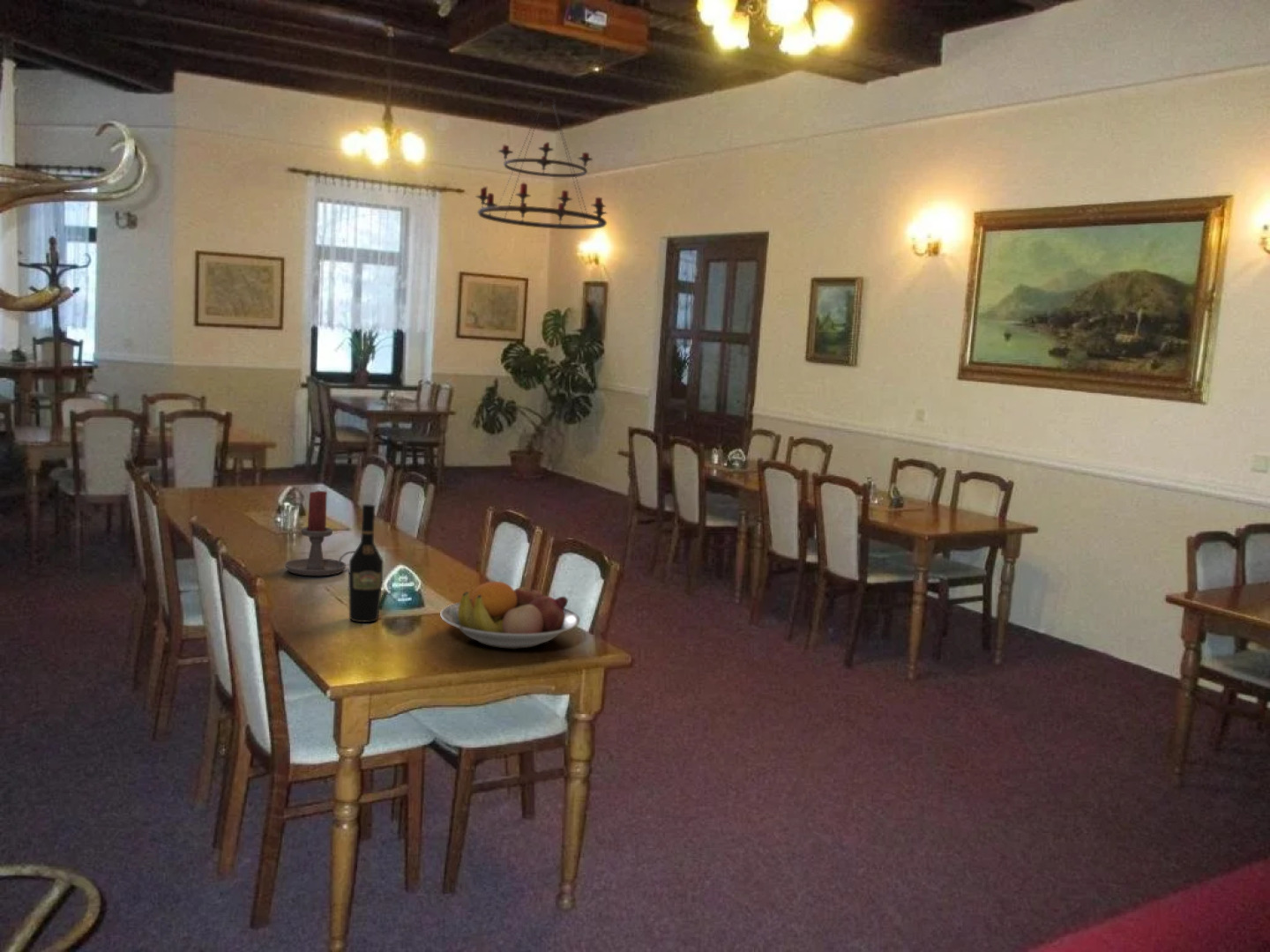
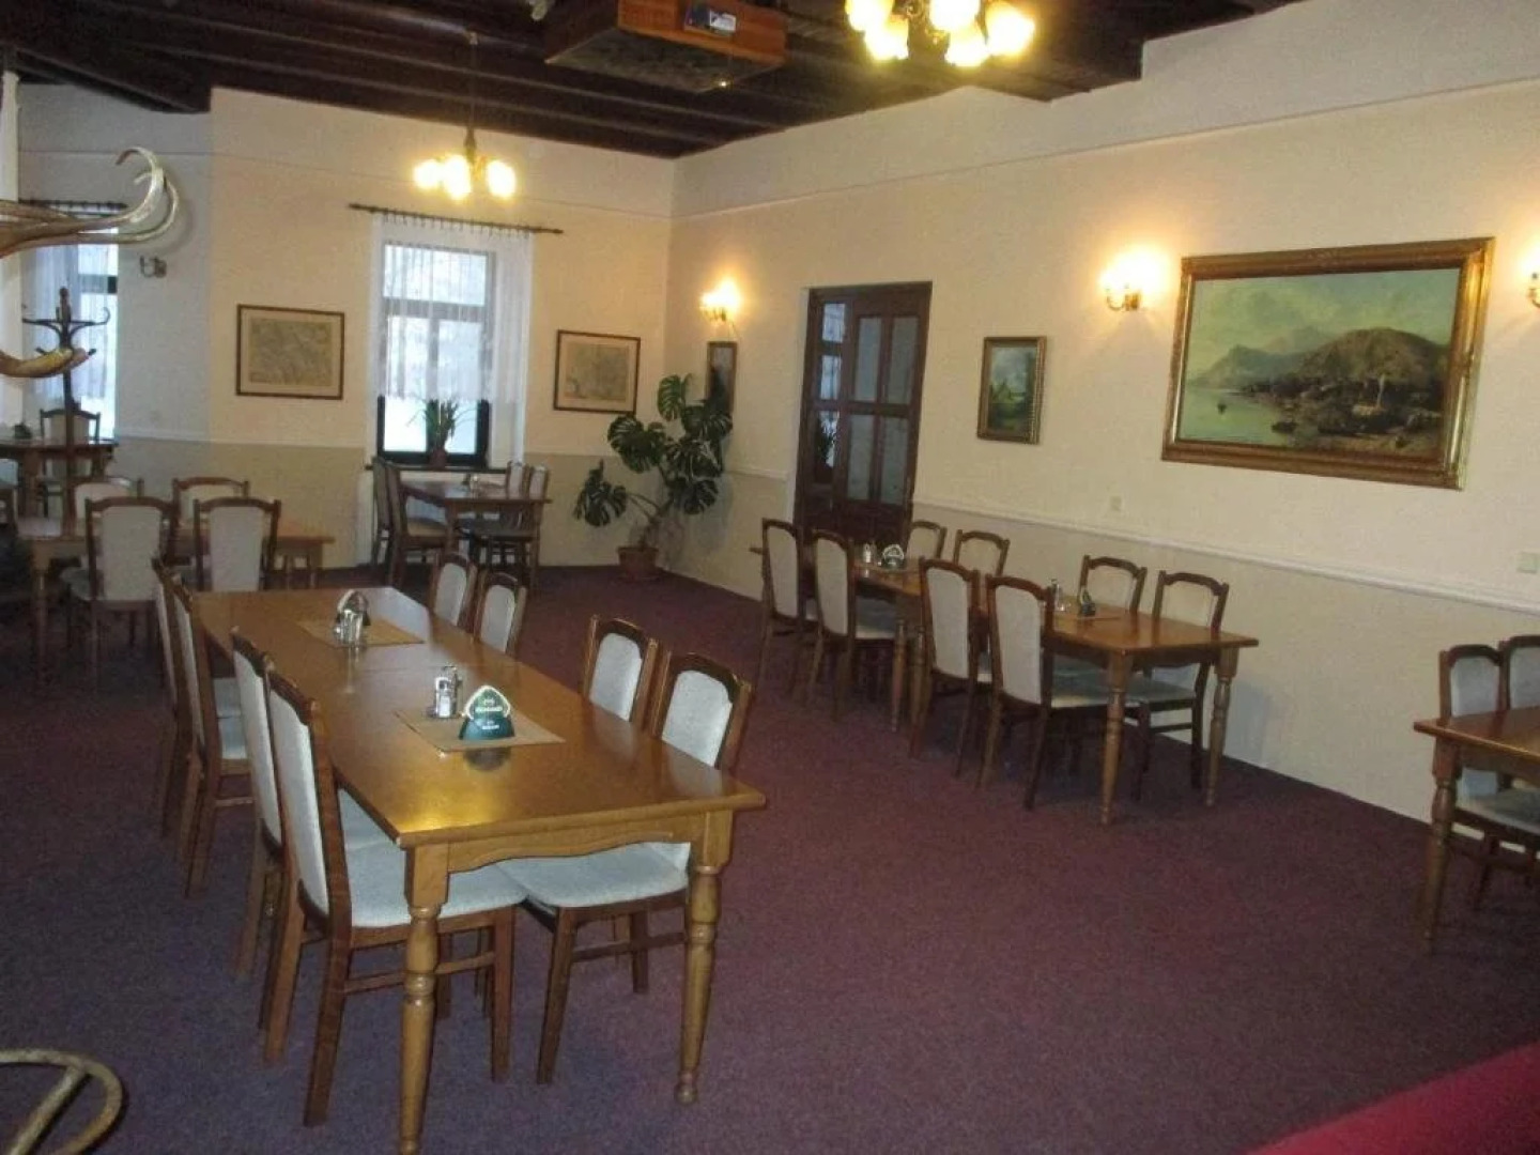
- chandelier (545, 159)
- fruit bowl (511, 610)
- wine bottle (366, 562)
- candle holder (325, 530)
